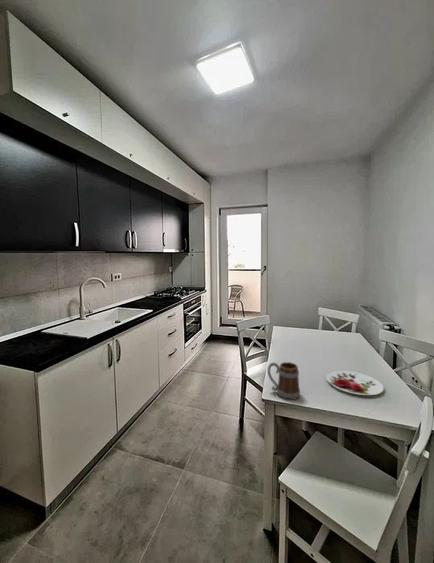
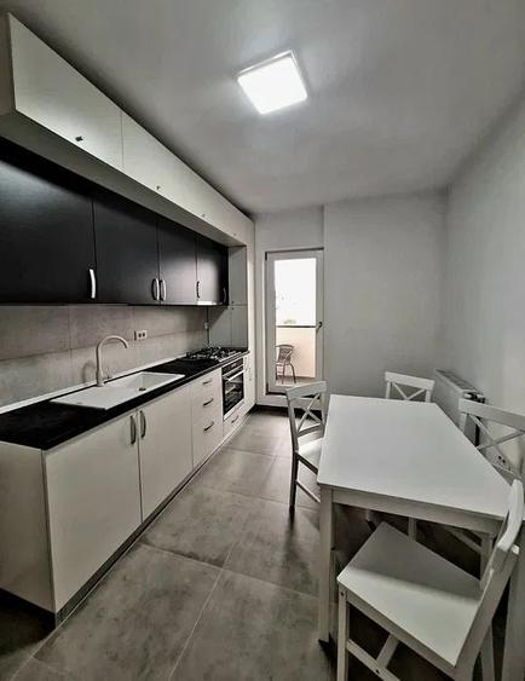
- mug (283, 378)
- plate (353, 381)
